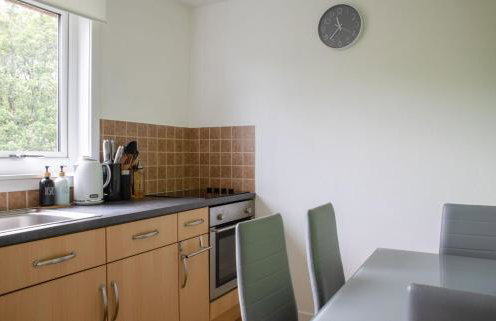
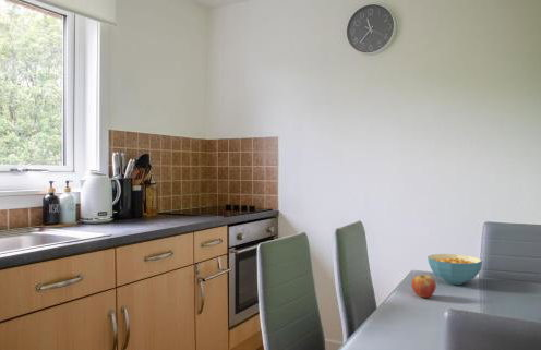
+ fruit (423, 285)
+ cereal bowl (454, 270)
